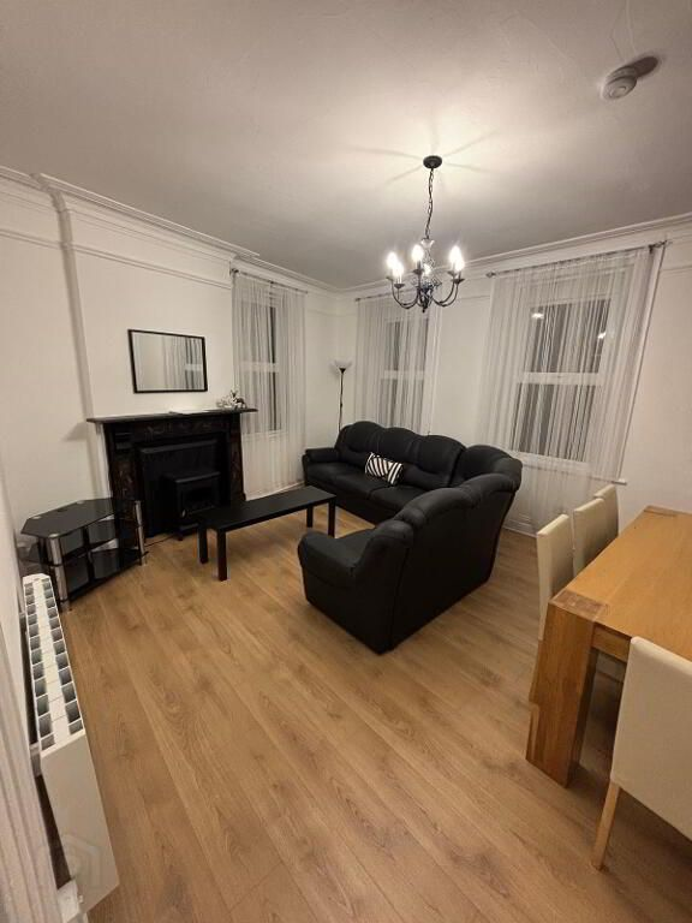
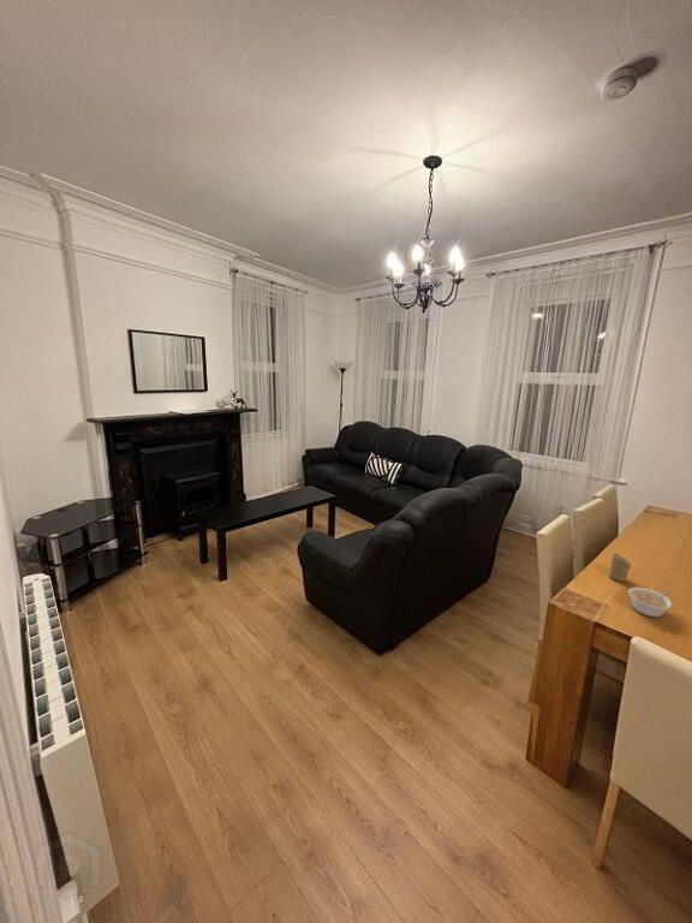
+ candle (620, 566)
+ legume (649, 601)
